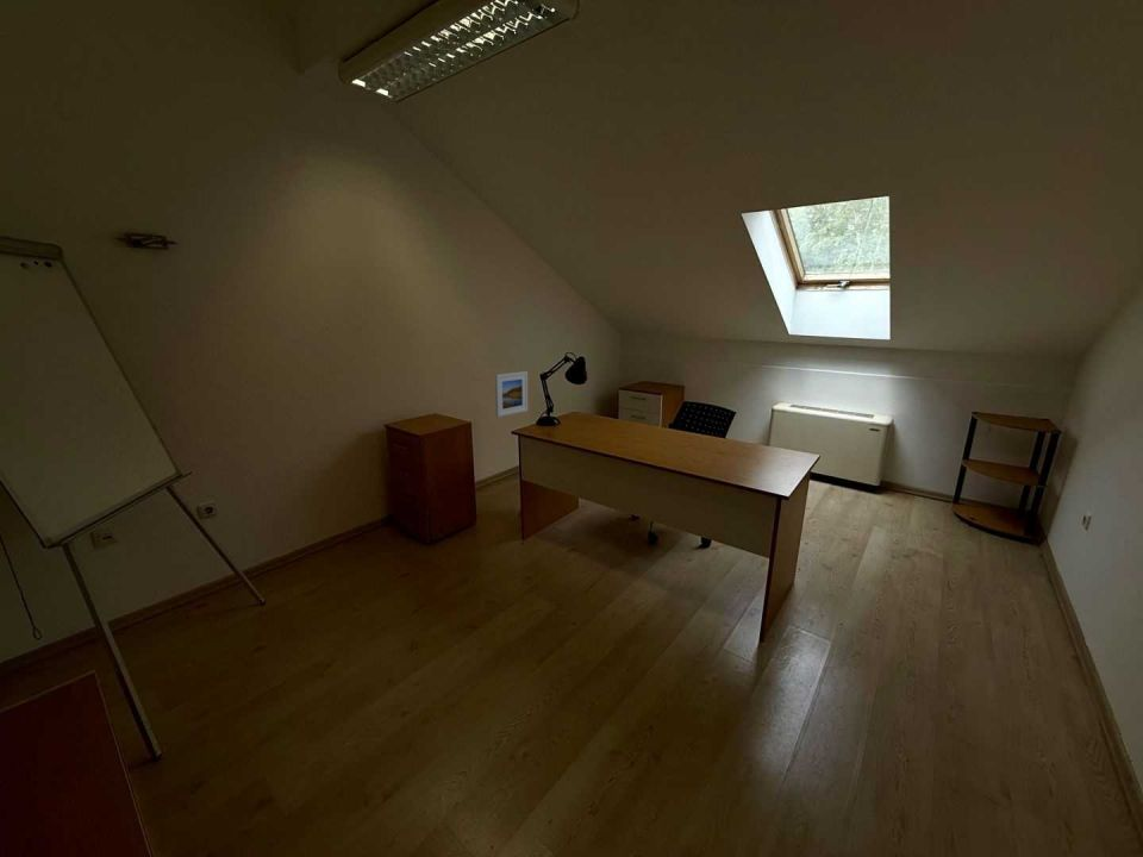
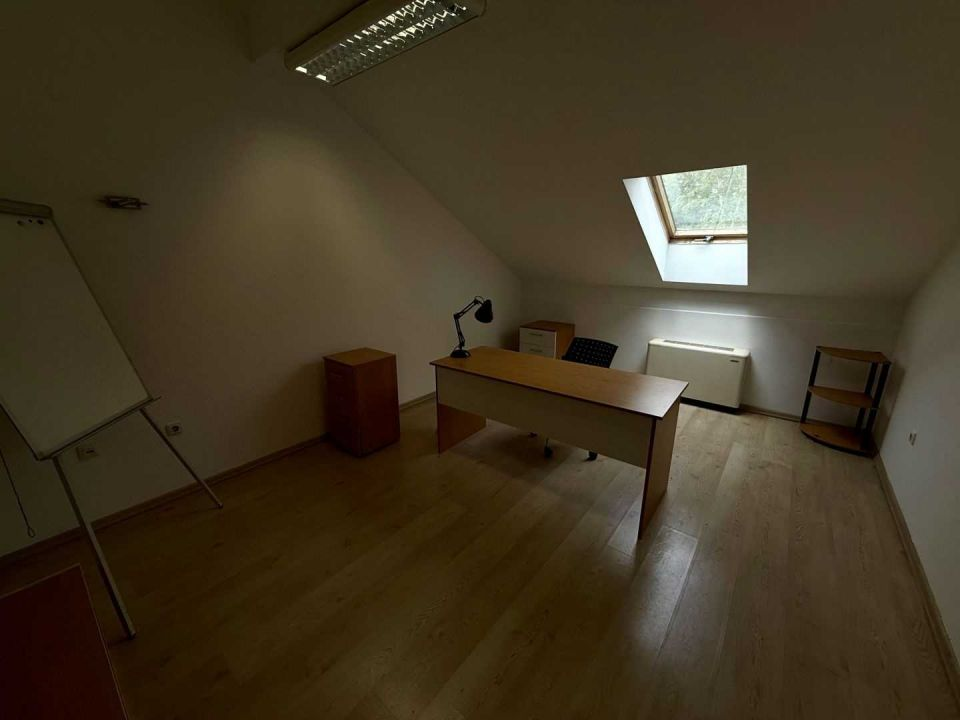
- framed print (512, 393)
